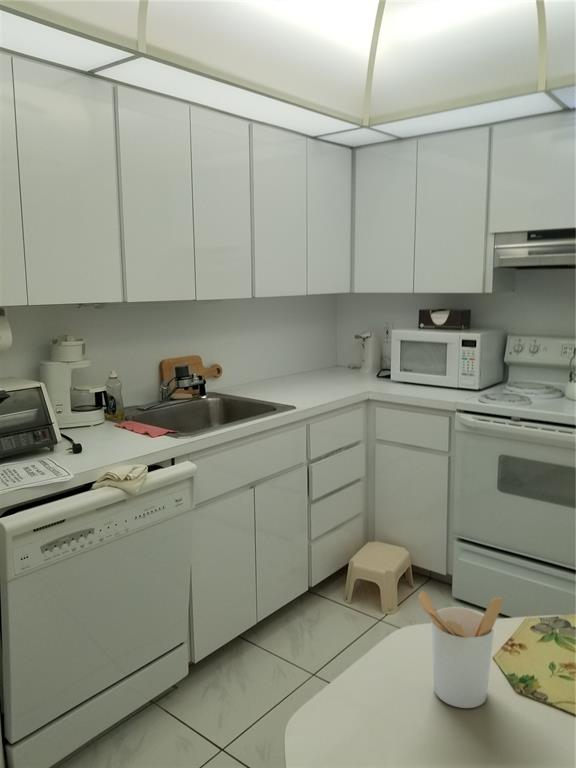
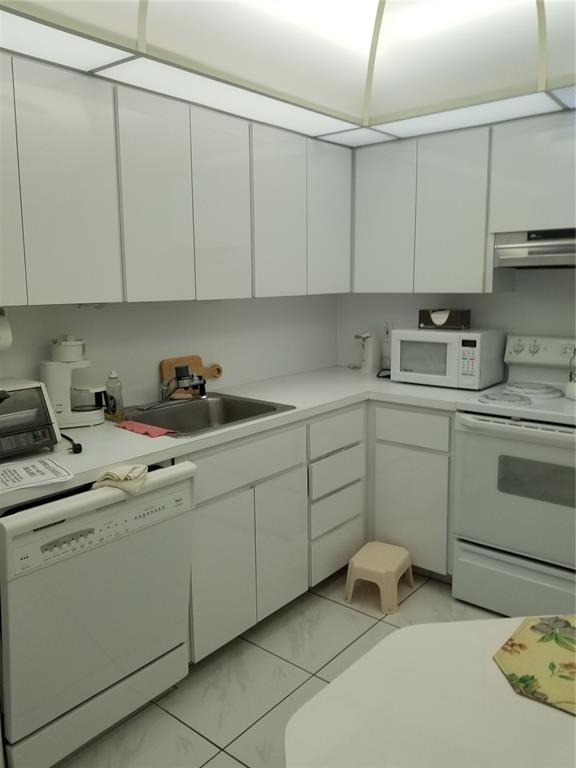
- utensil holder (455, 646)
